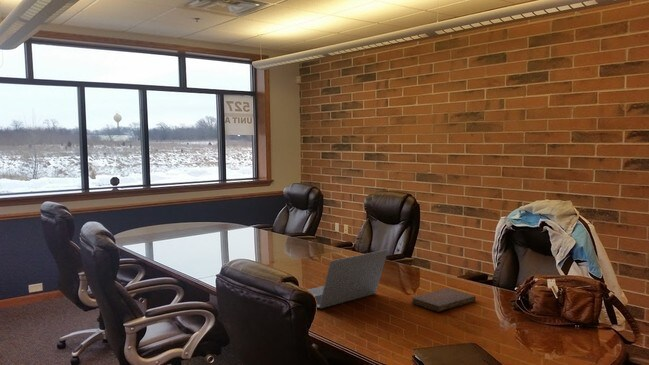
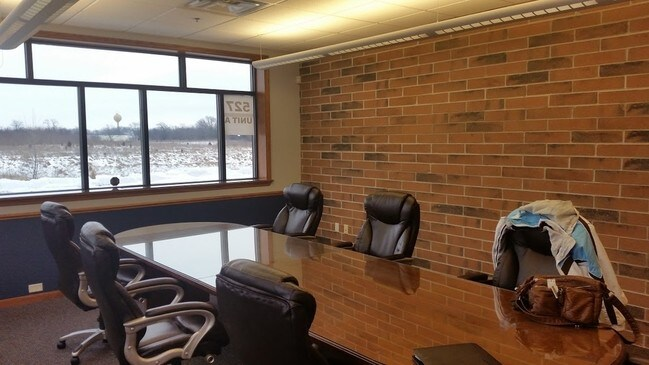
- laptop (337, 273)
- notebook (443, 299)
